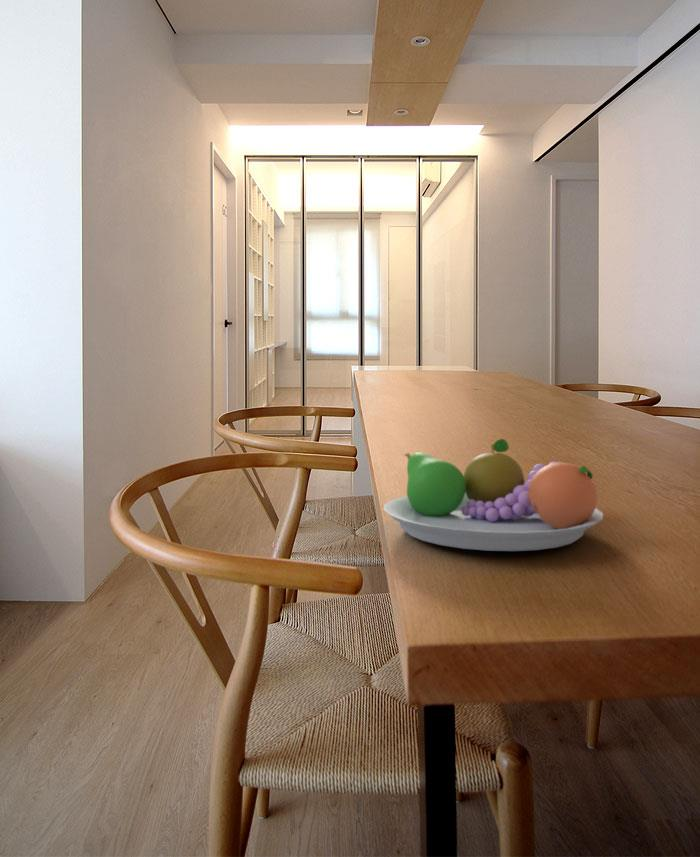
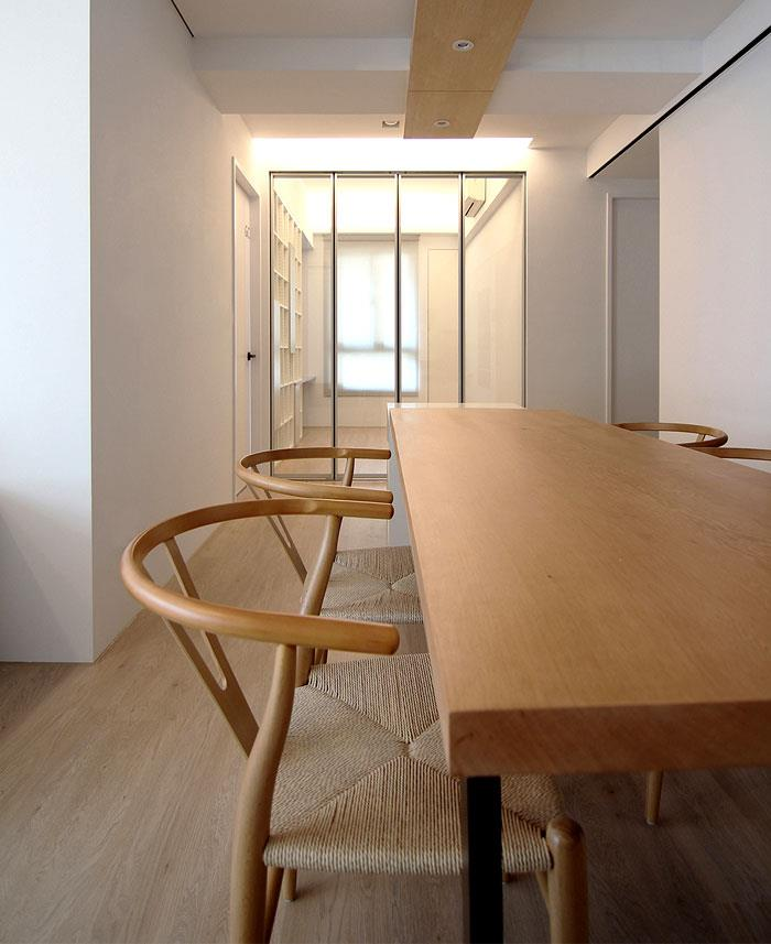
- fruit bowl (486, 486)
